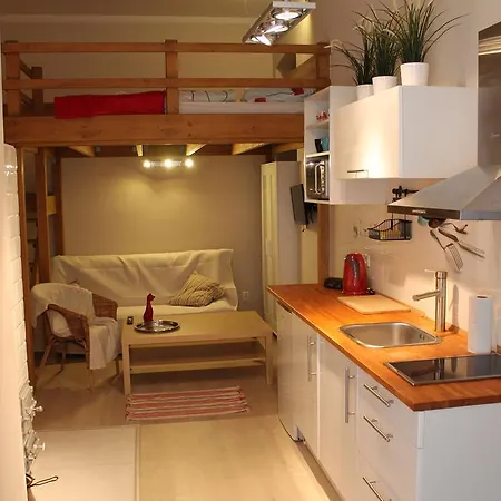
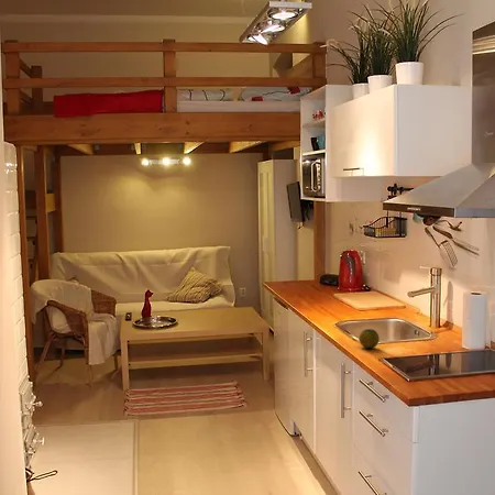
+ fruit (369, 338)
